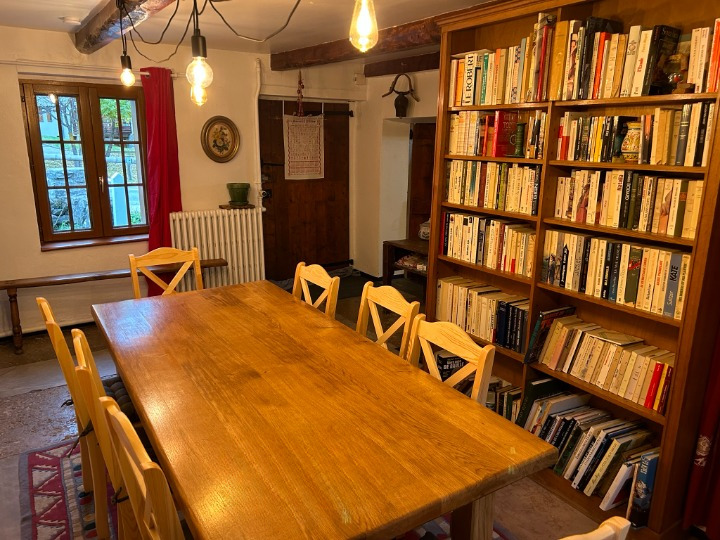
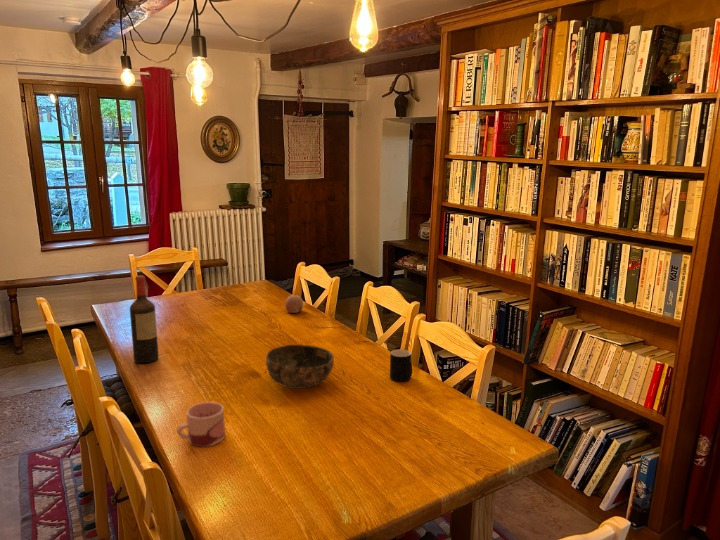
+ apple (294, 303)
+ wine bottle (143, 318)
+ bowl (300, 368)
+ cup (402, 367)
+ mug (200, 425)
